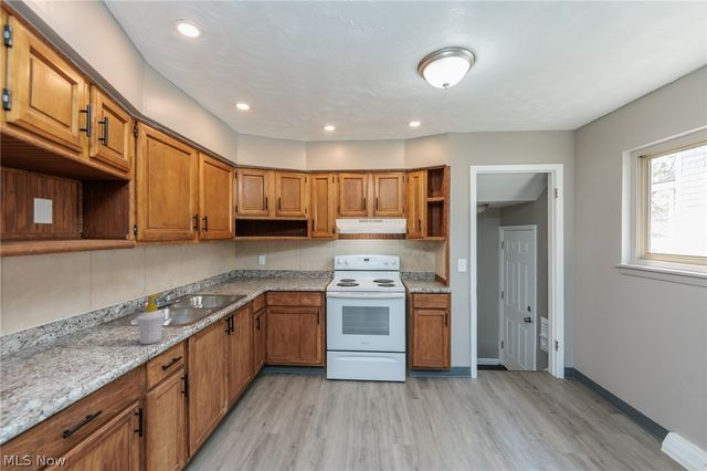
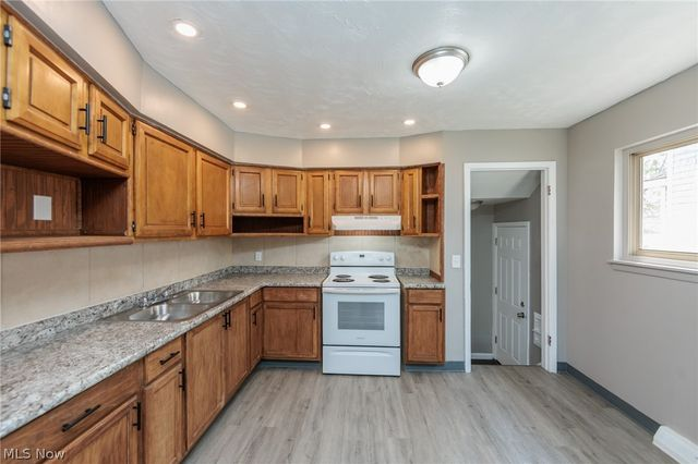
- soap bottle (150, 318)
